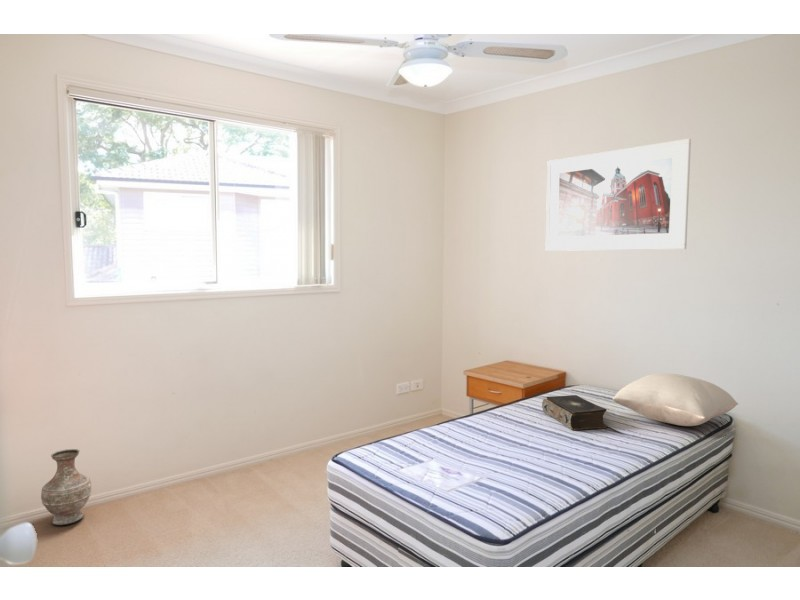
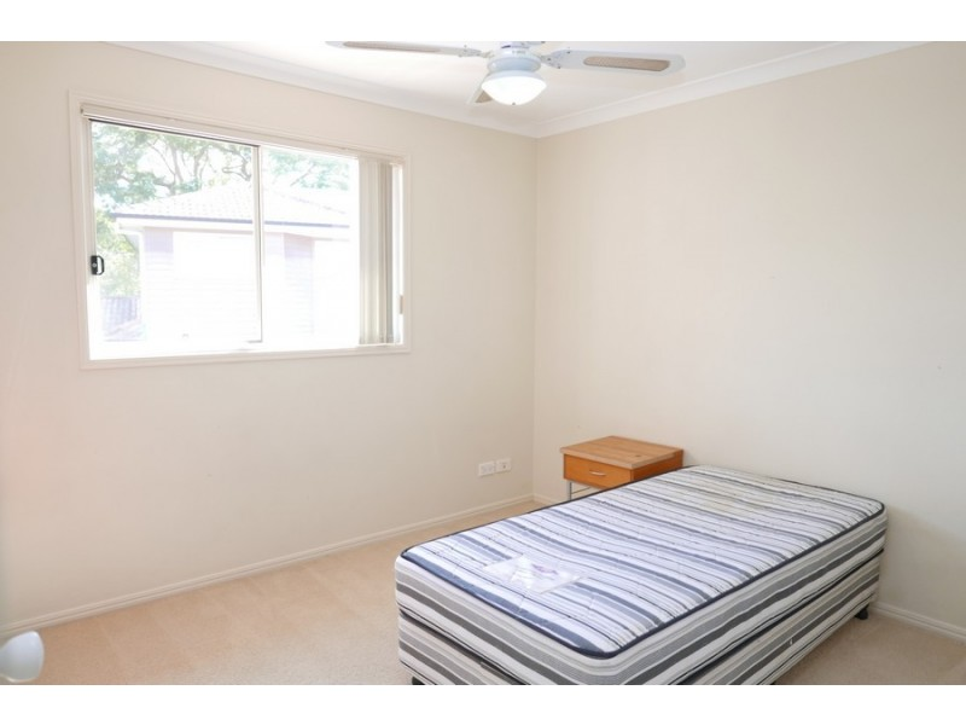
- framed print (610, 200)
- vase (66, 486)
- pillow (675, 398)
- book (573, 411)
